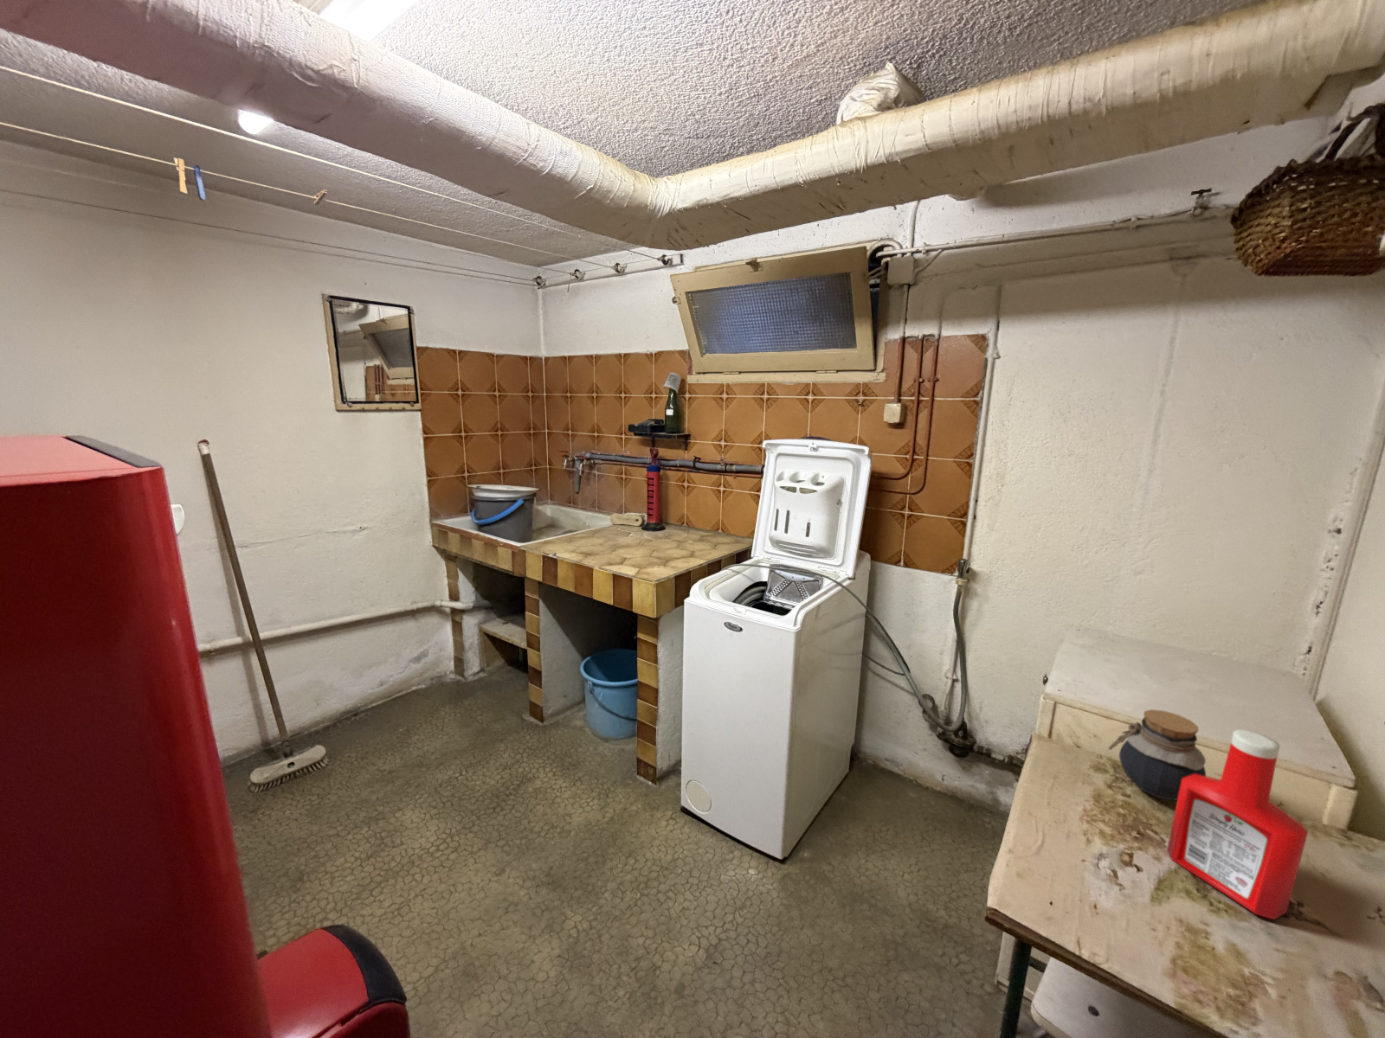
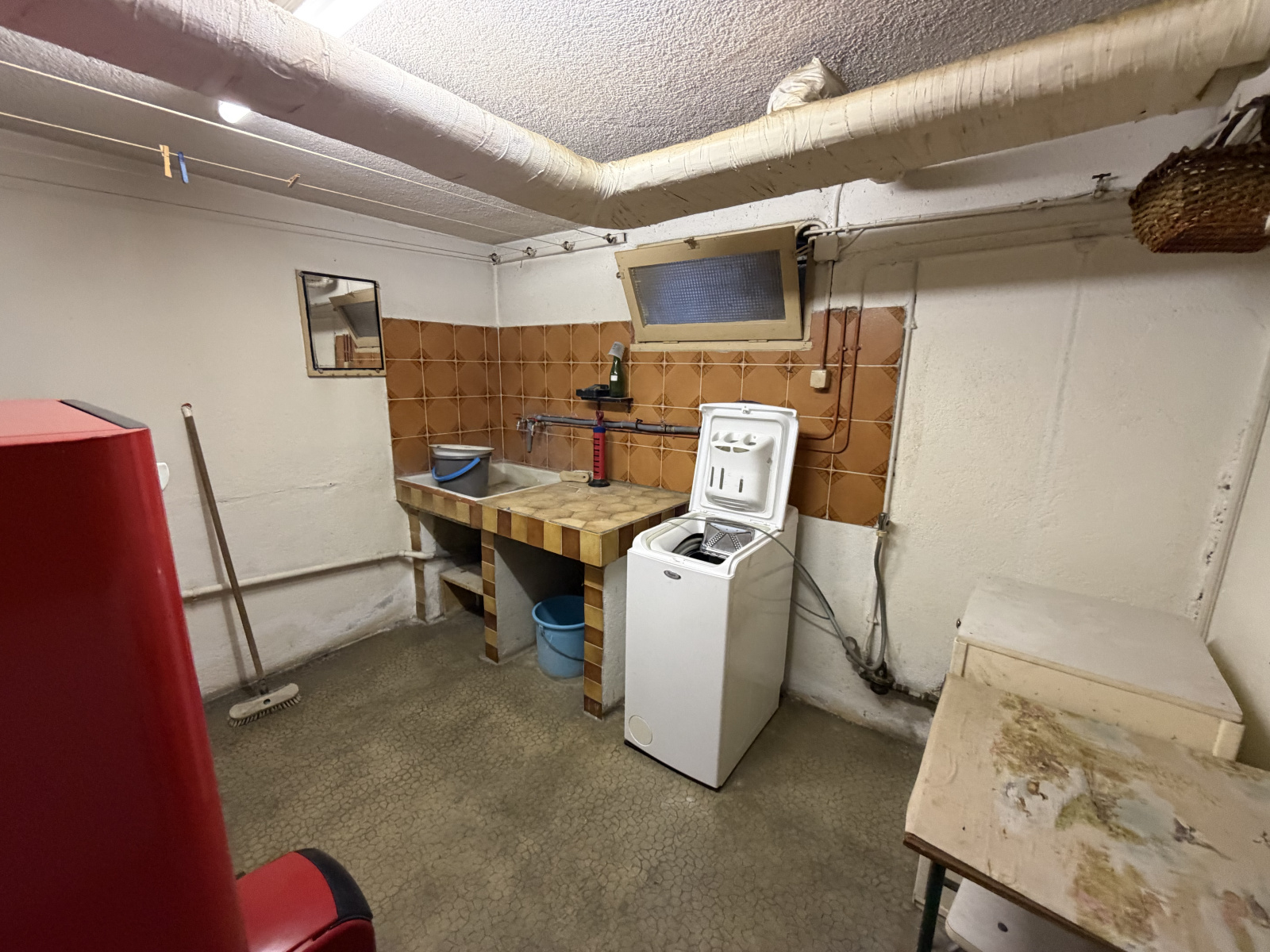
- jar (1159, 753)
- soap bottle (1239, 810)
